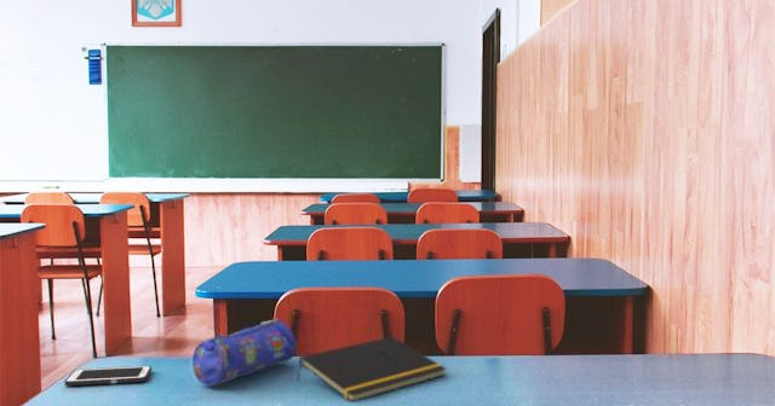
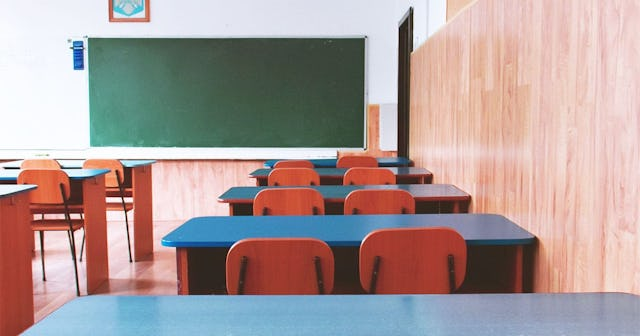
- notepad (373, 365)
- cell phone (109, 375)
- pencil case (247, 349)
